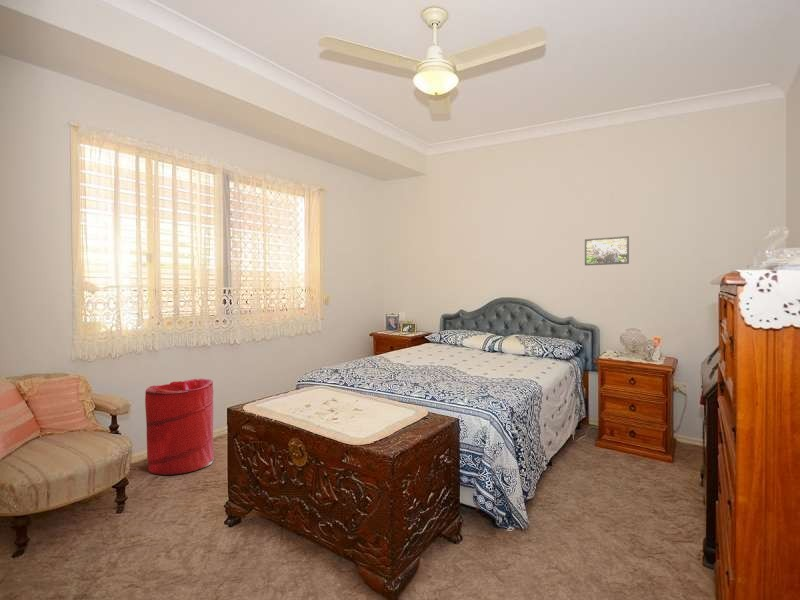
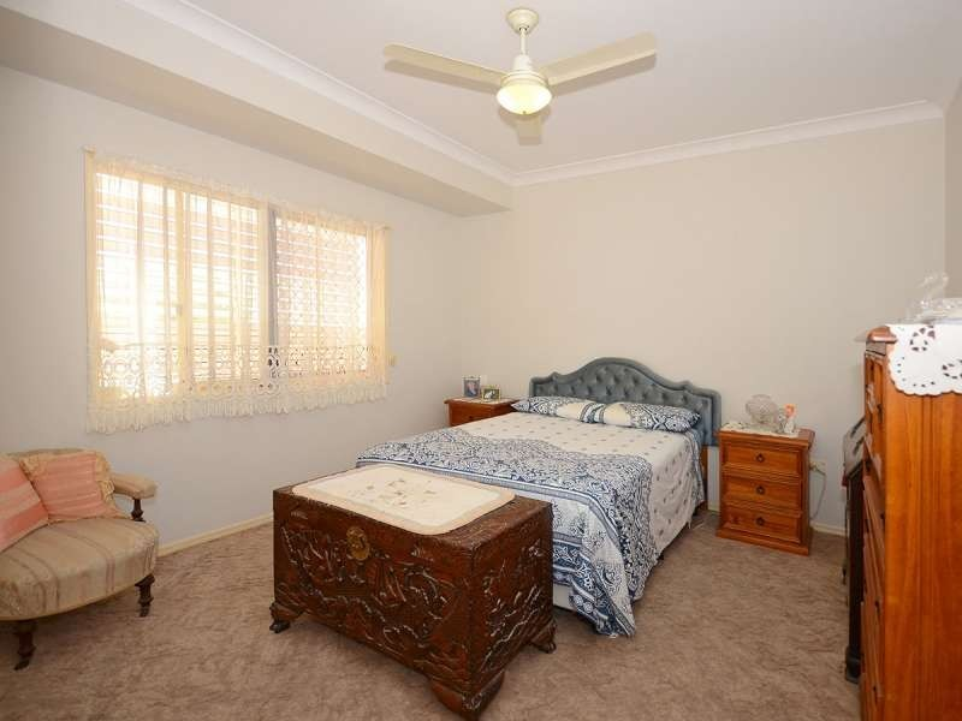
- laundry hamper (180, 422)
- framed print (606, 251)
